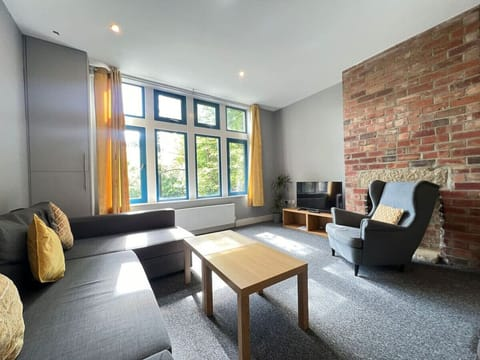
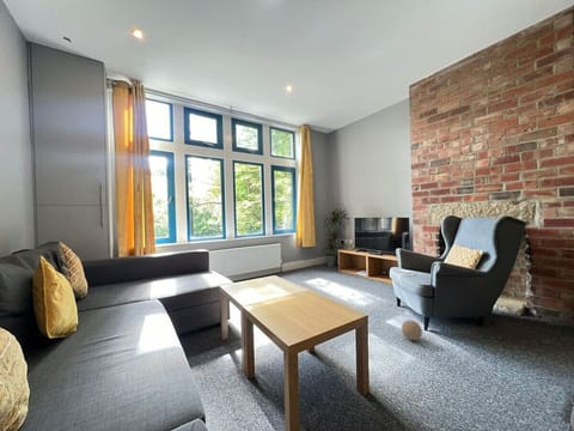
+ decorative ball (411, 329)
